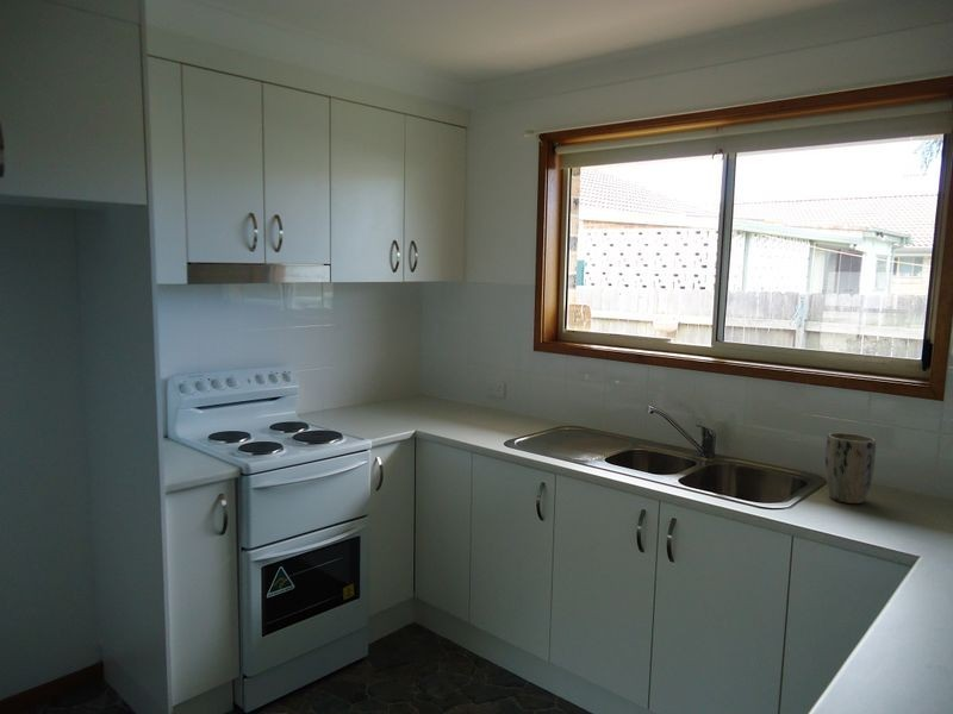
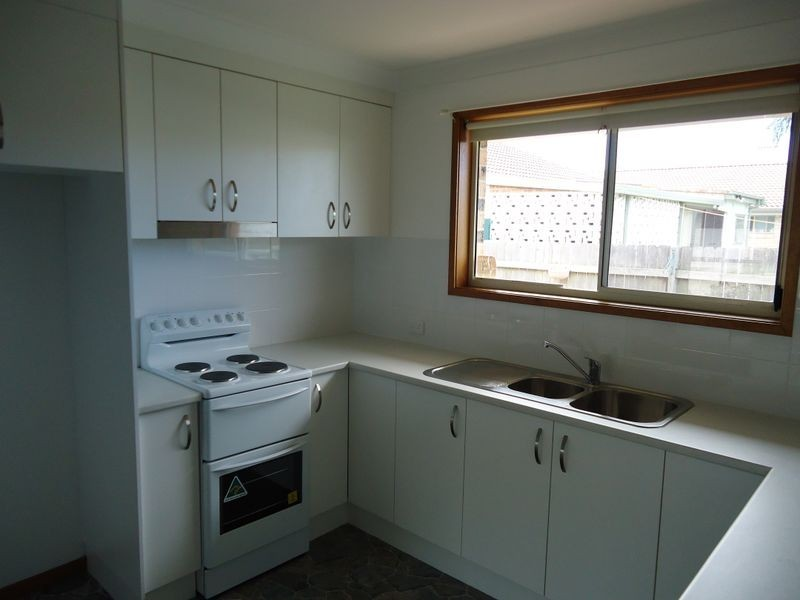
- plant pot (848, 468)
